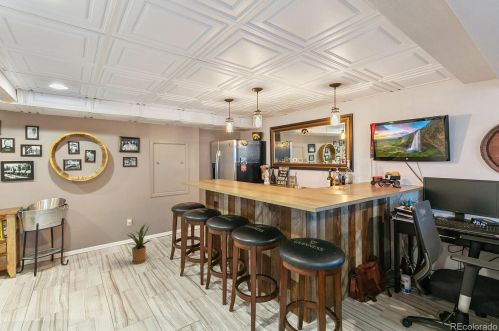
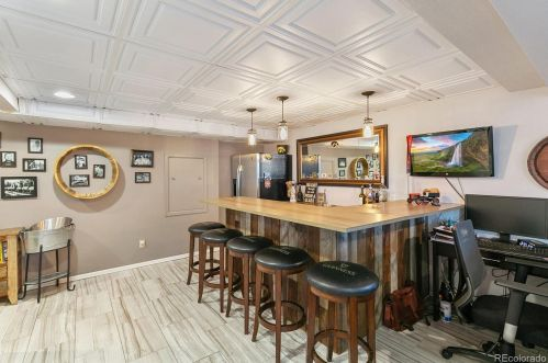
- house plant (137, 243)
